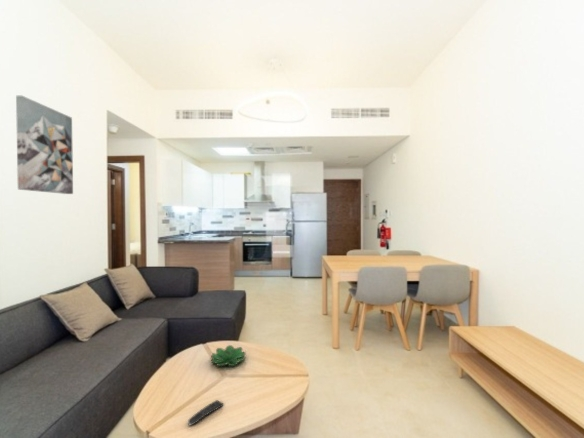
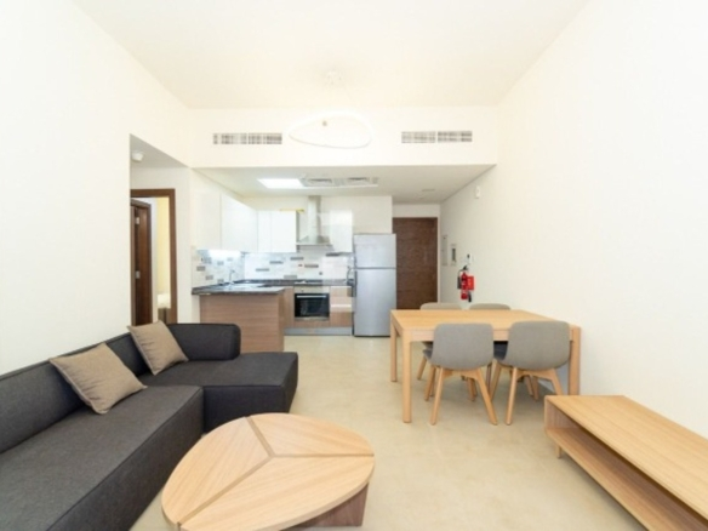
- succulent plant (228, 355)
- remote control (205, 412)
- wall art (47, 149)
